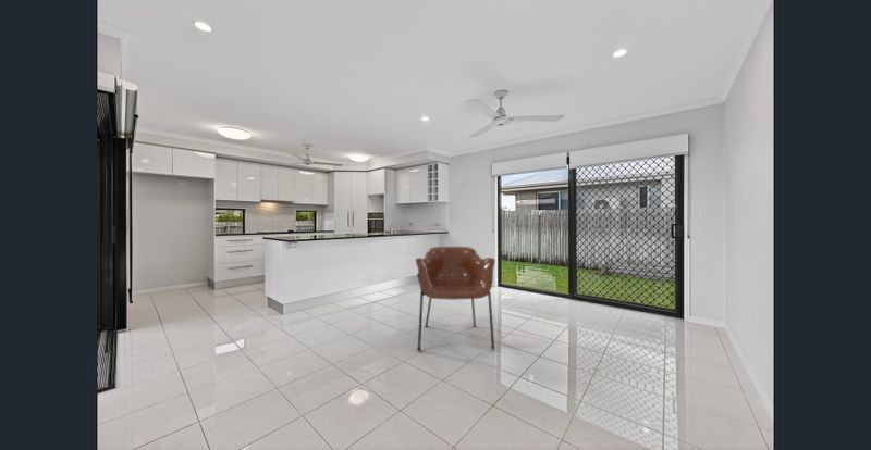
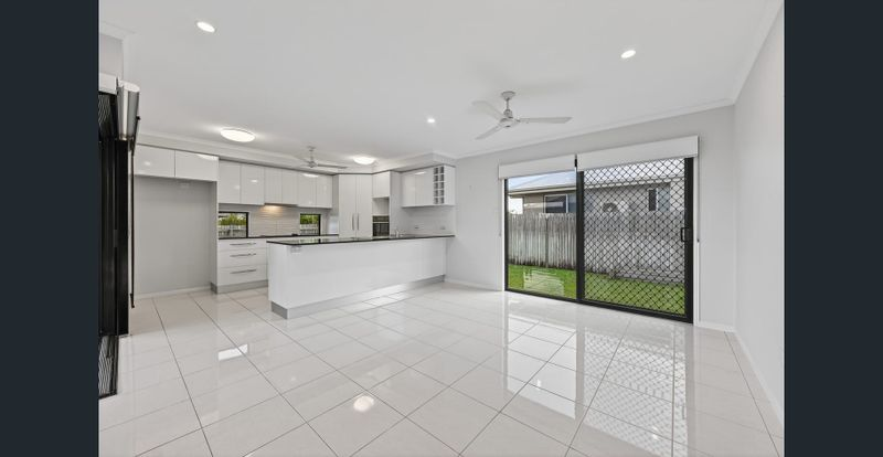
- armchair (453, 293)
